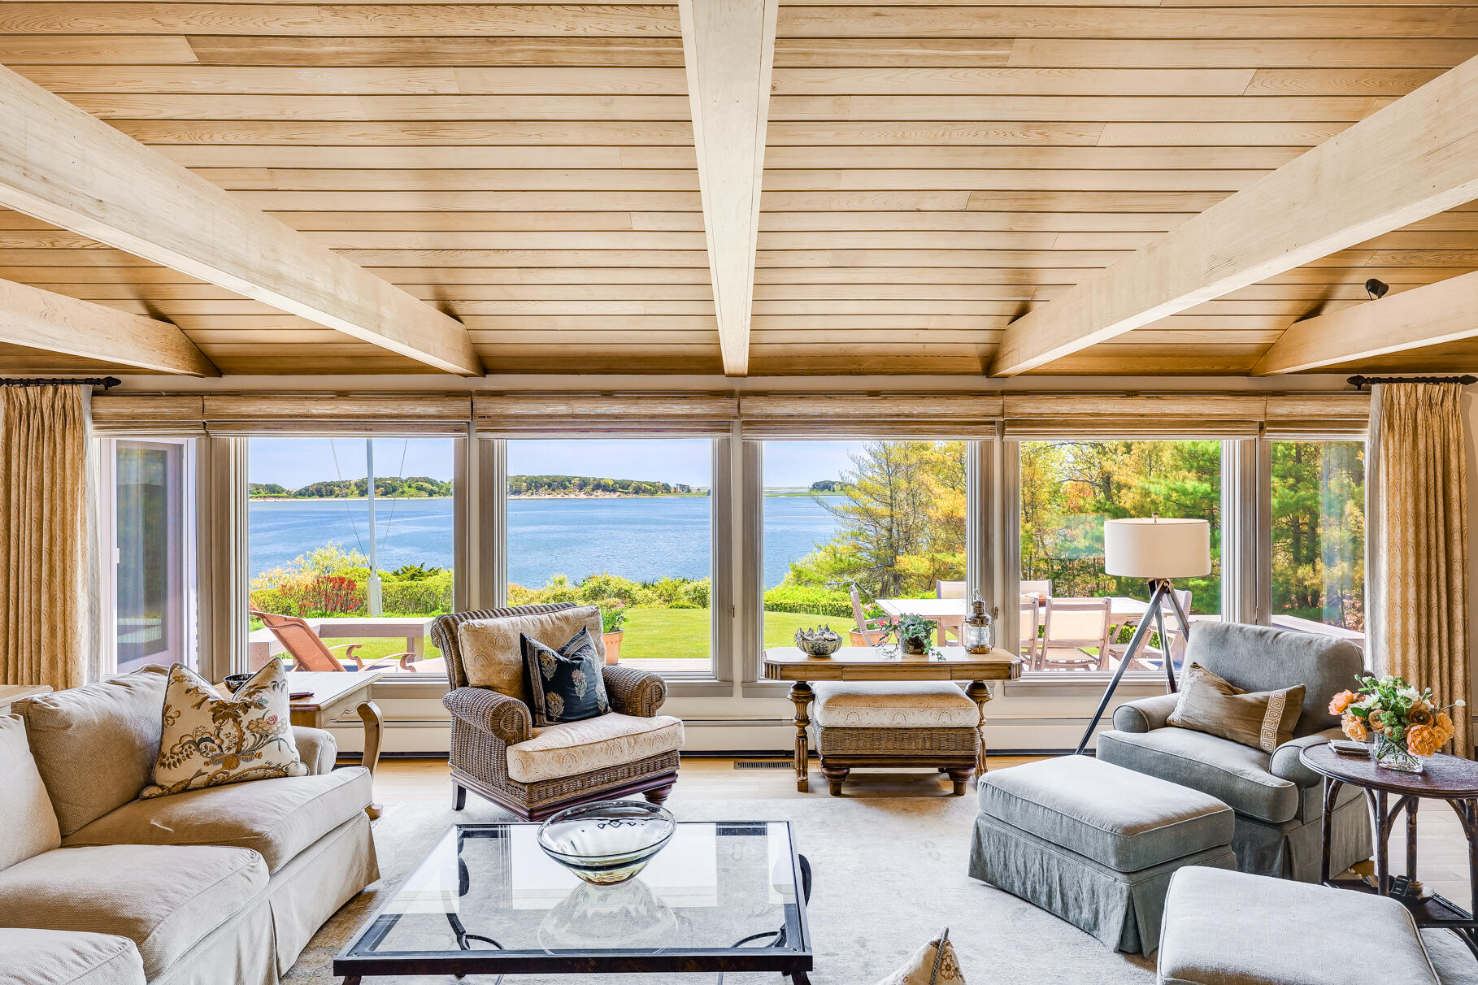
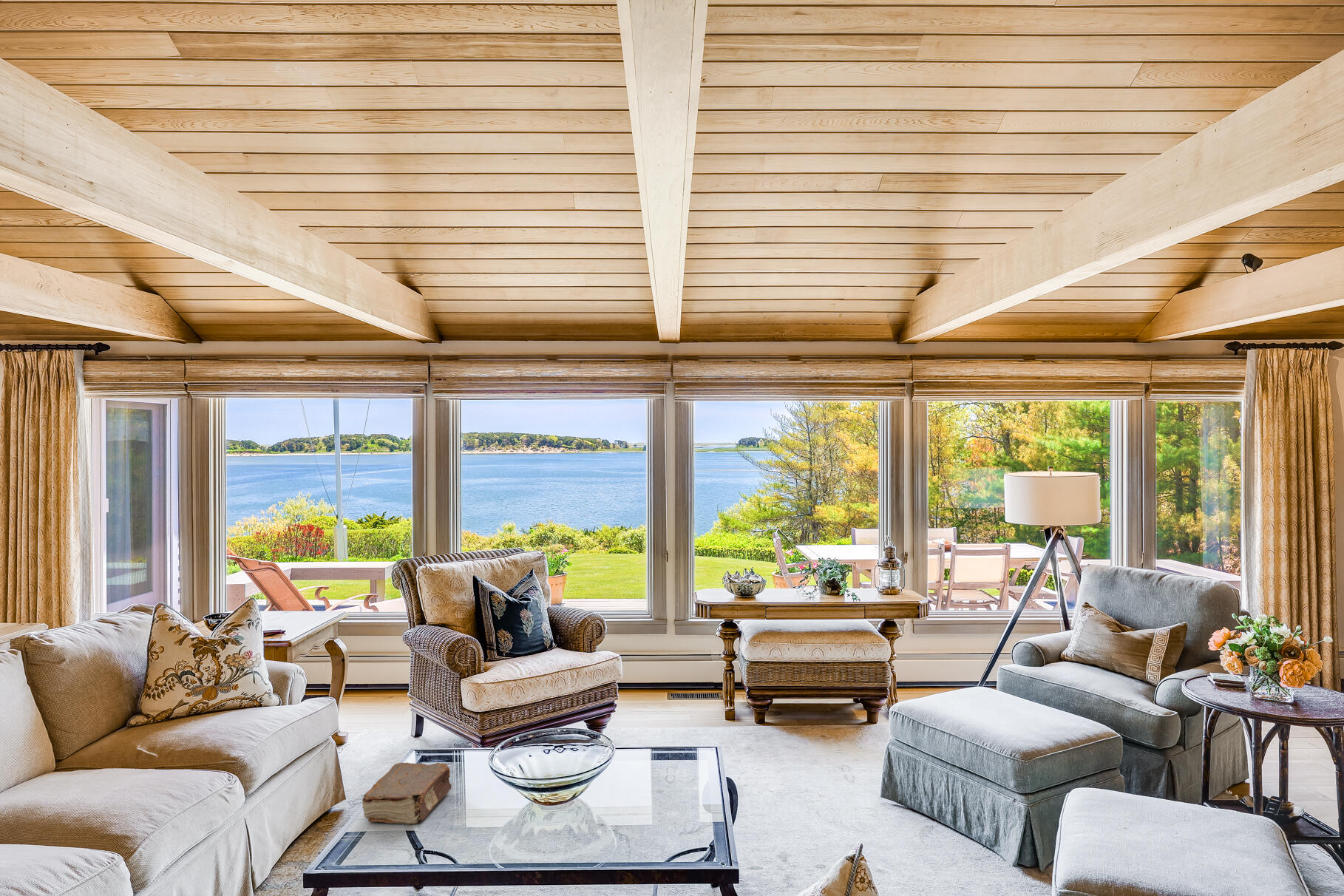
+ book (408, 791)
